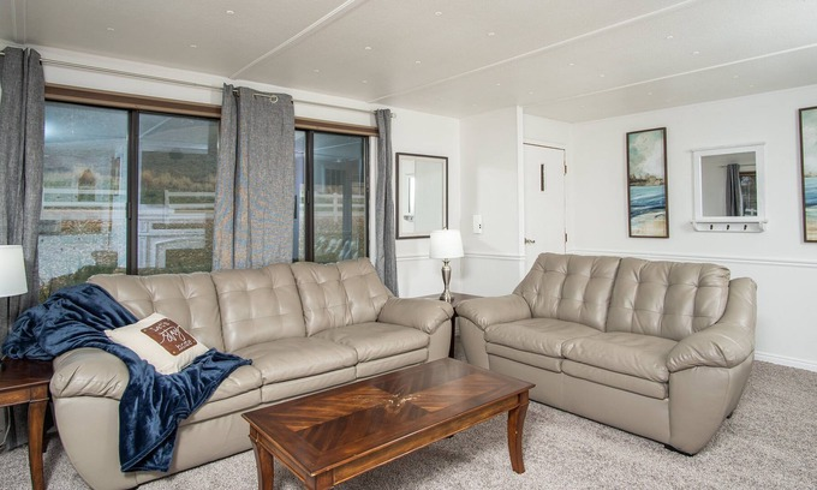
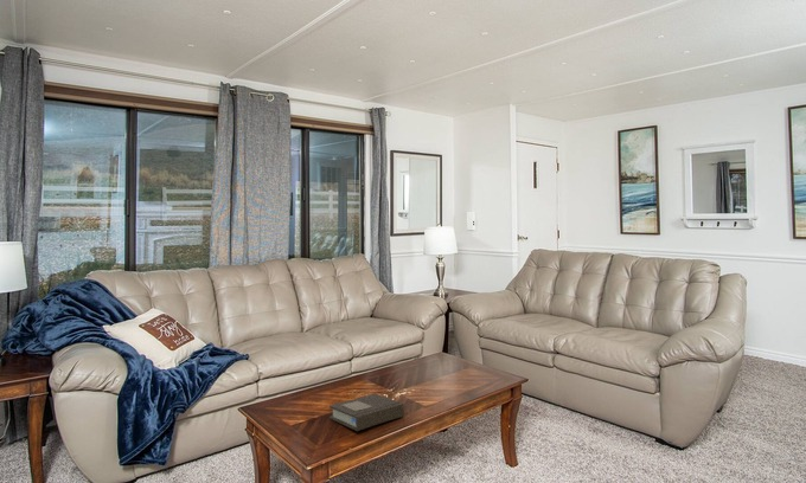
+ book (366, 411)
